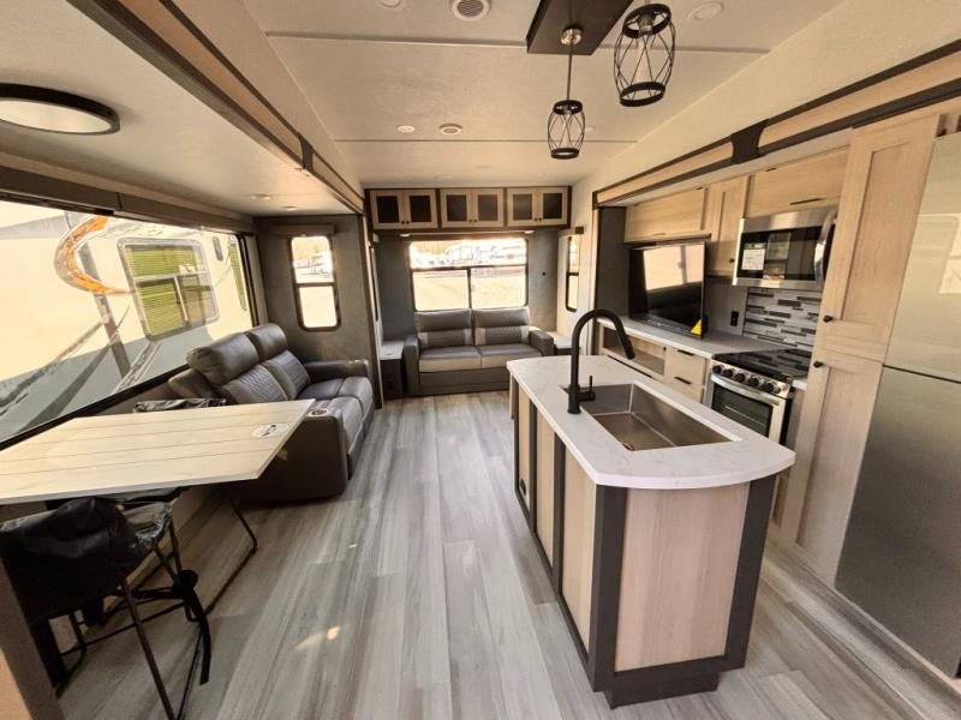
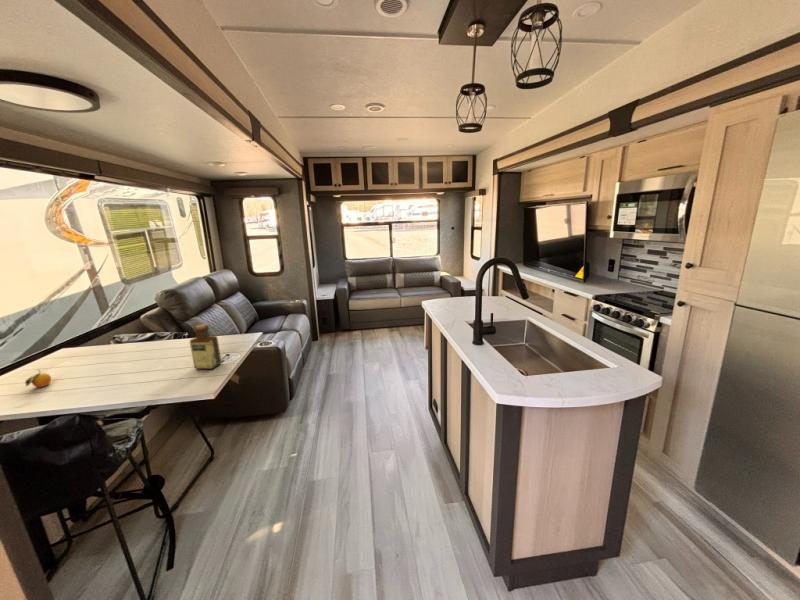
+ bottle (204, 346)
+ fruit (36, 379)
